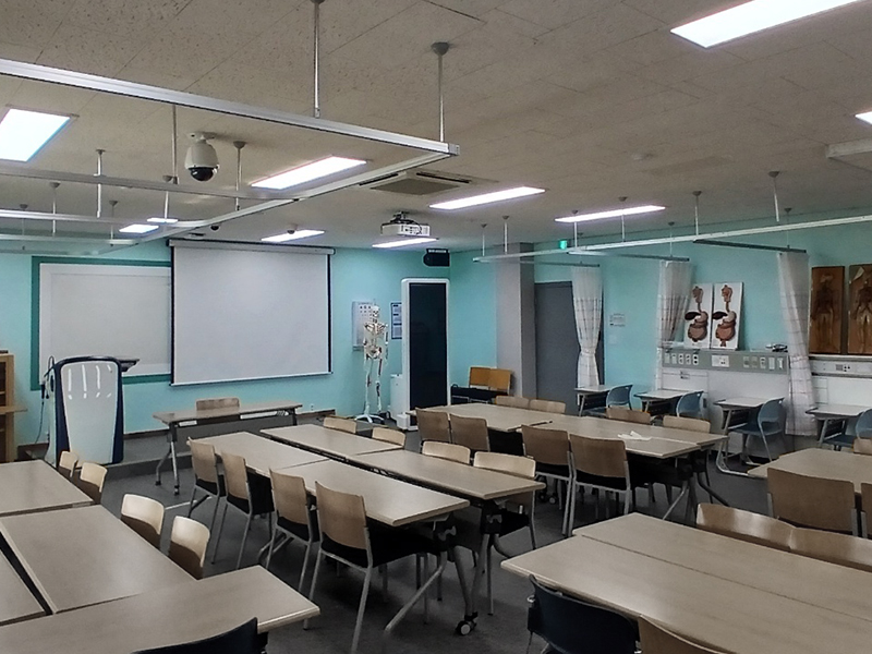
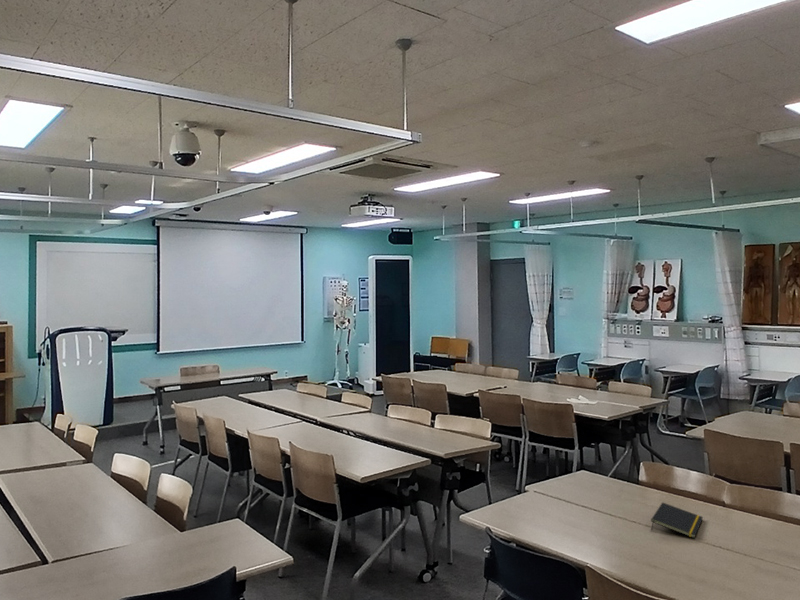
+ notepad (677, 519)
